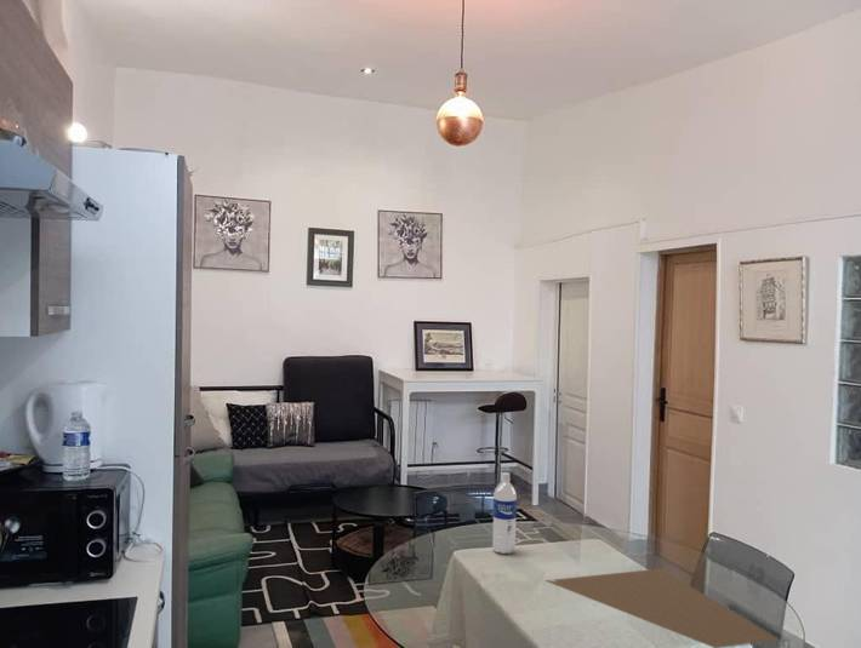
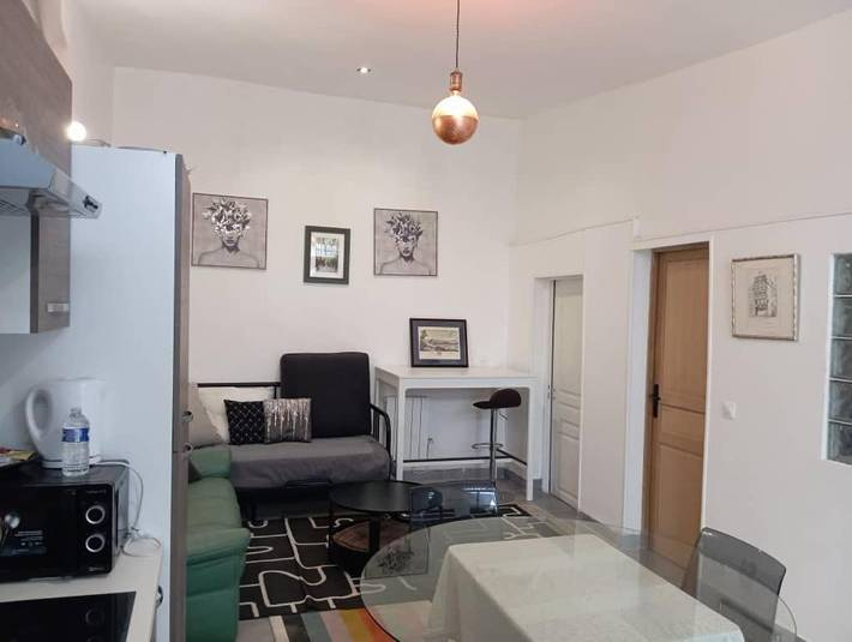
- water bottle (504, 512)
- place mat (639, 608)
